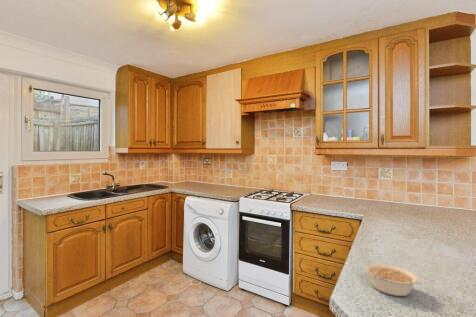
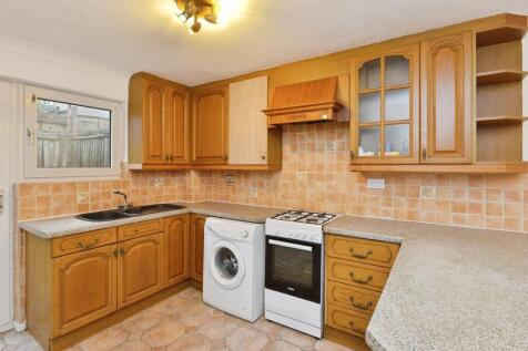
- legume (392, 279)
